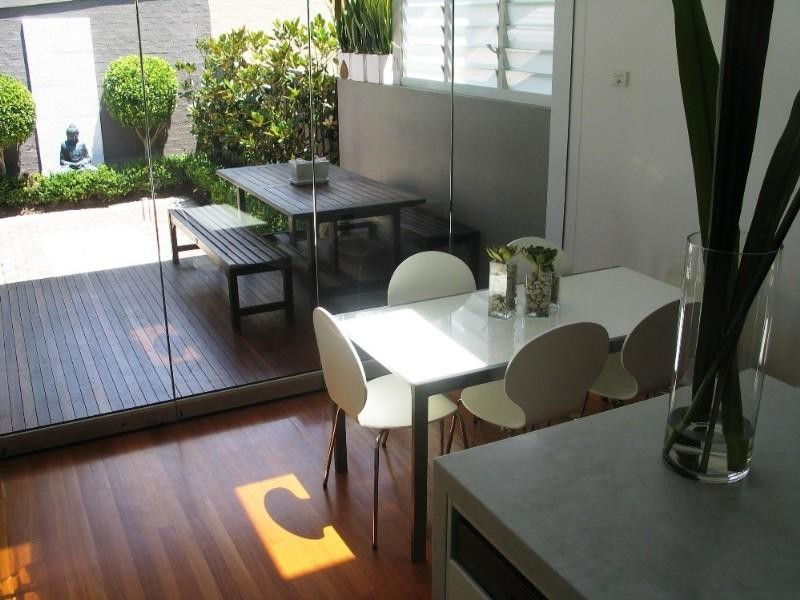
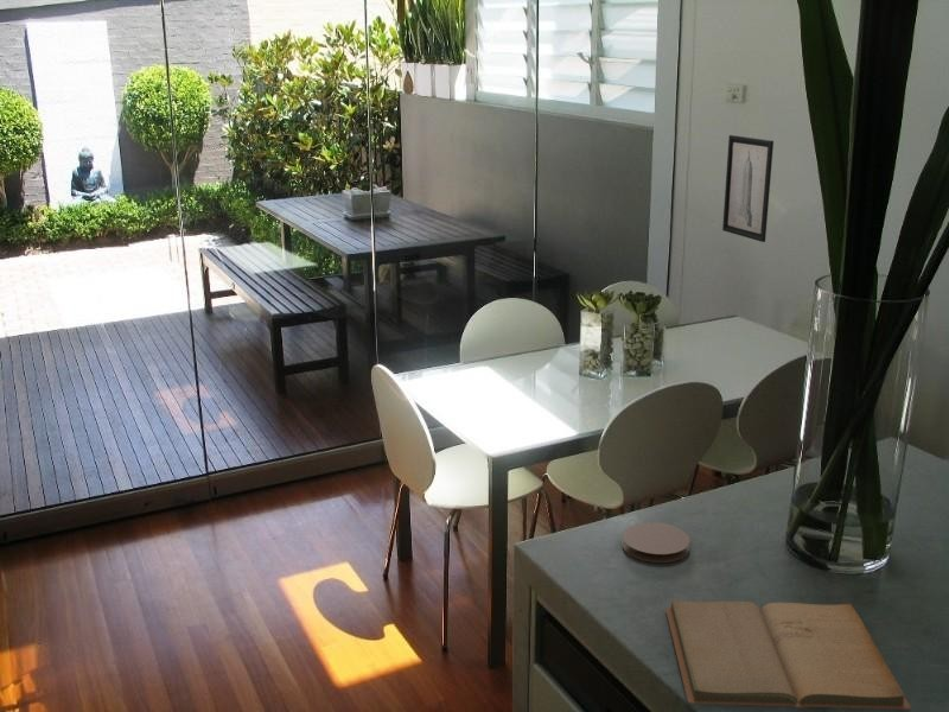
+ coaster (655, 541)
+ wall art (746, 187)
+ book (778, 649)
